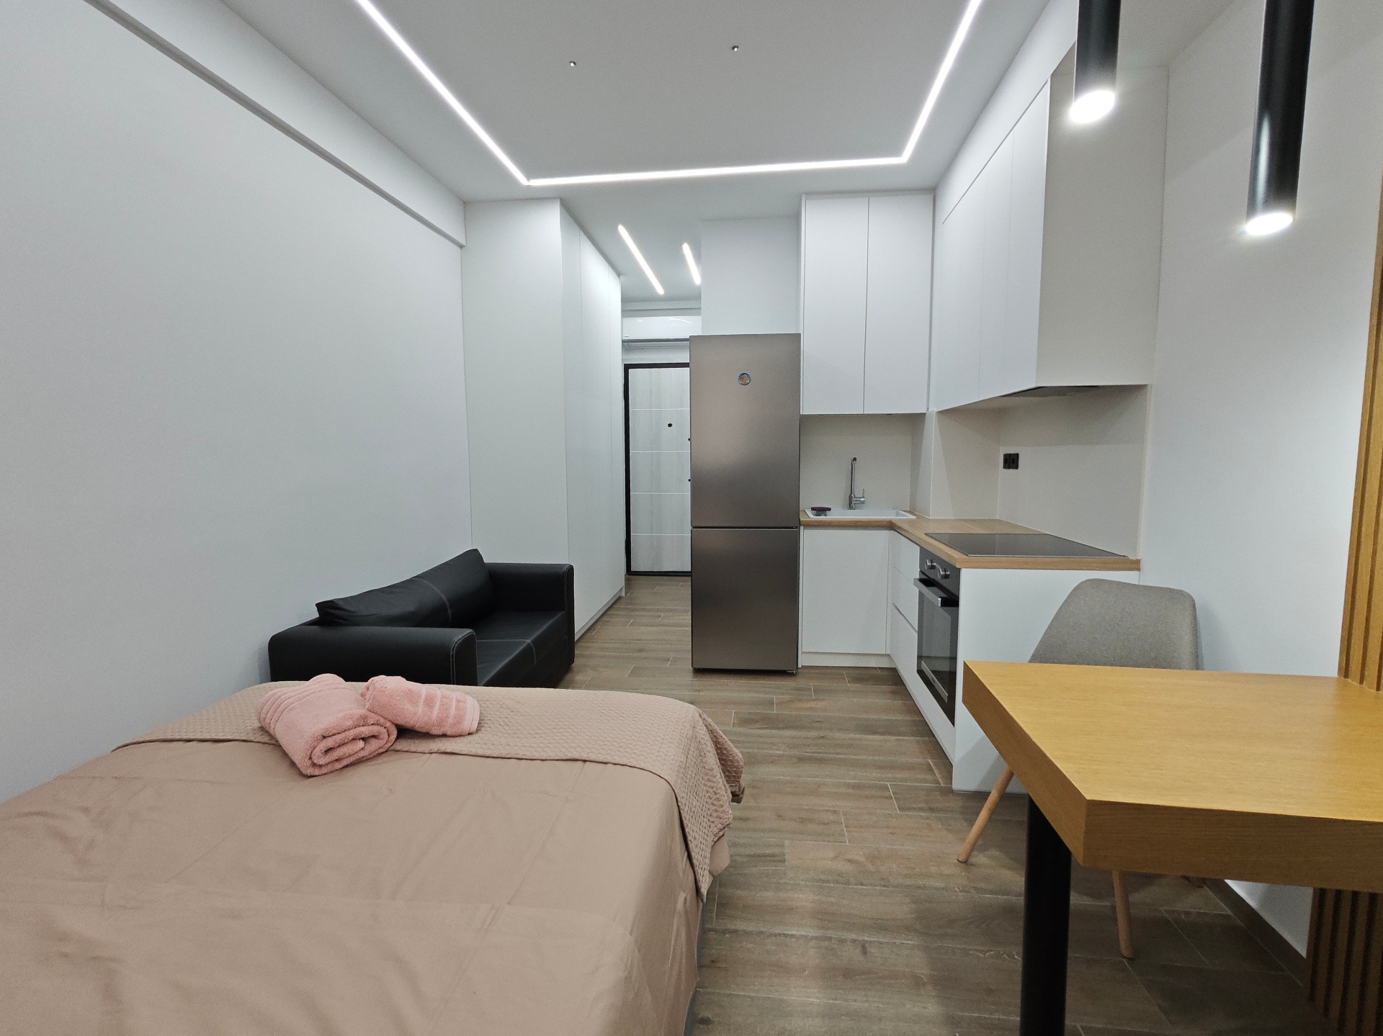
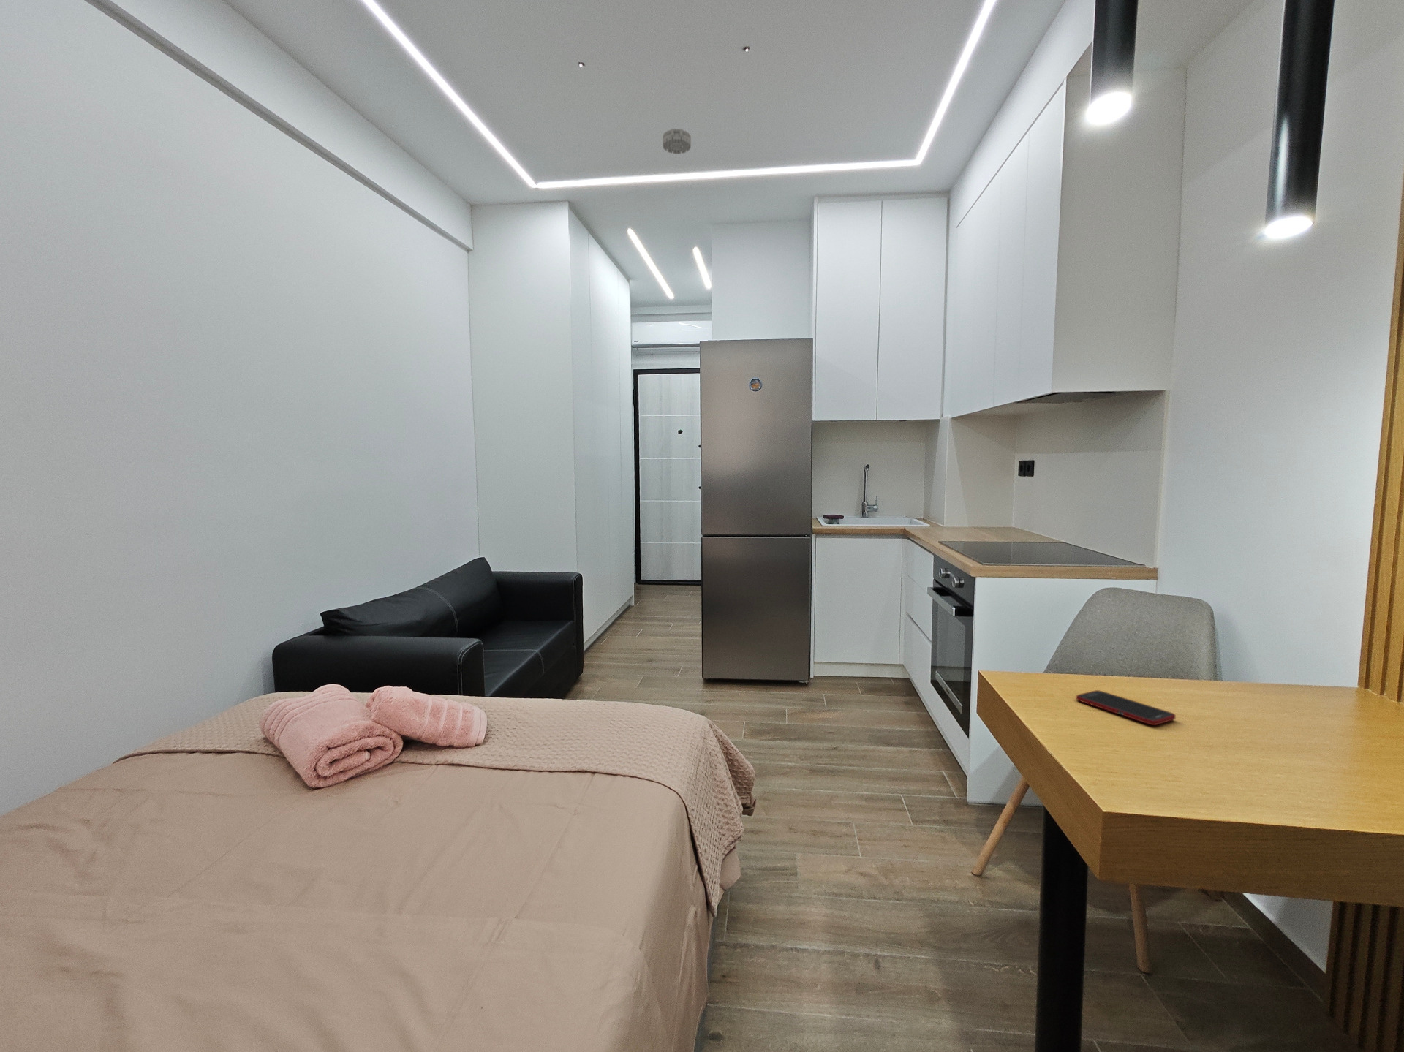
+ smoke detector (677, 140)
+ cell phone (1123, 707)
